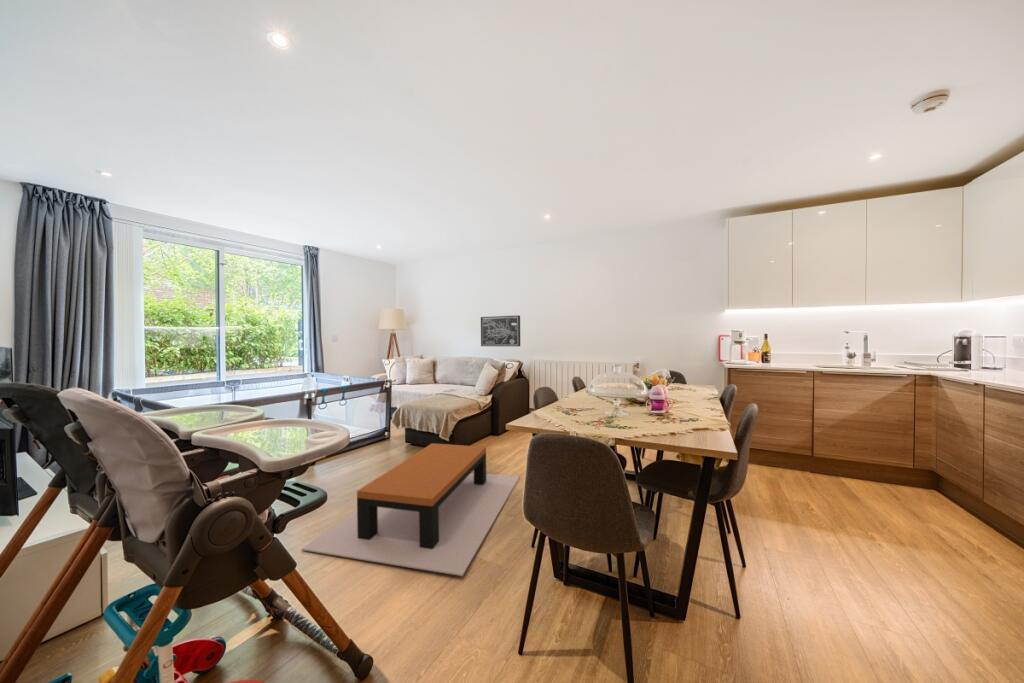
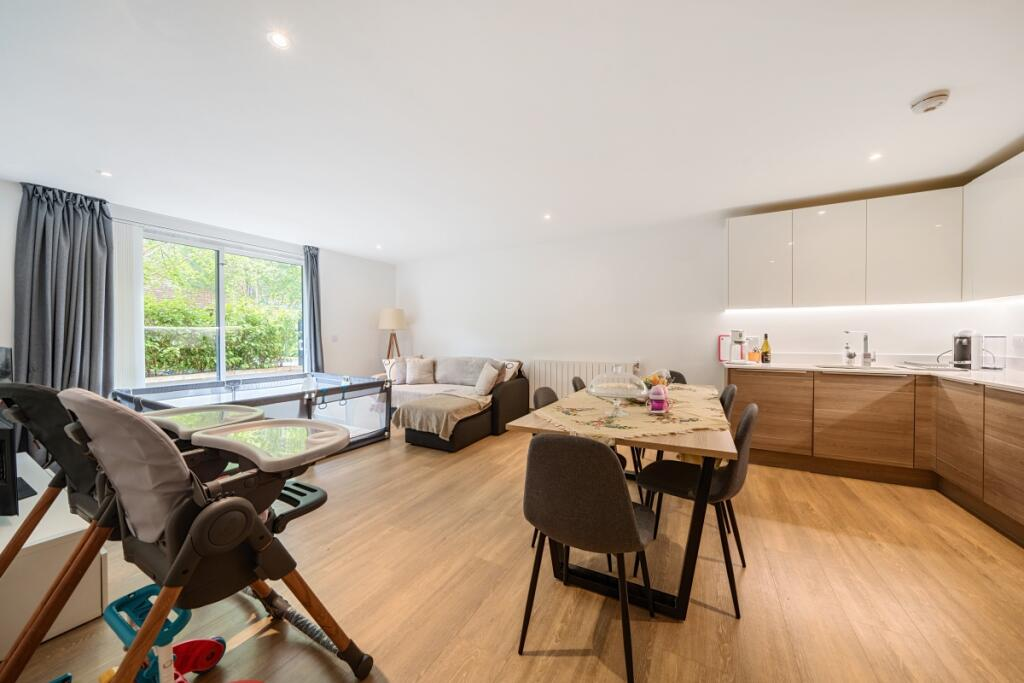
- wall art (500, 331)
- coffee table (432, 485)
